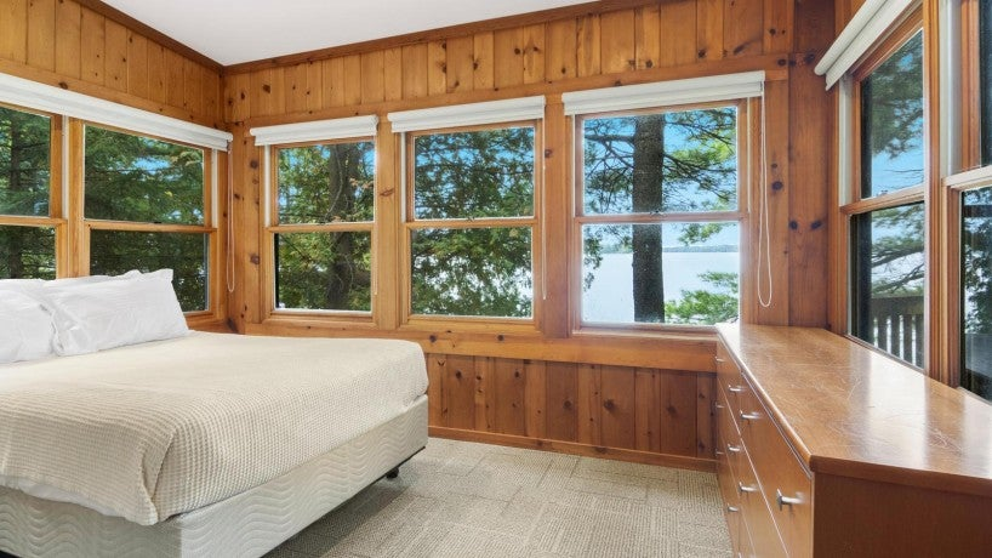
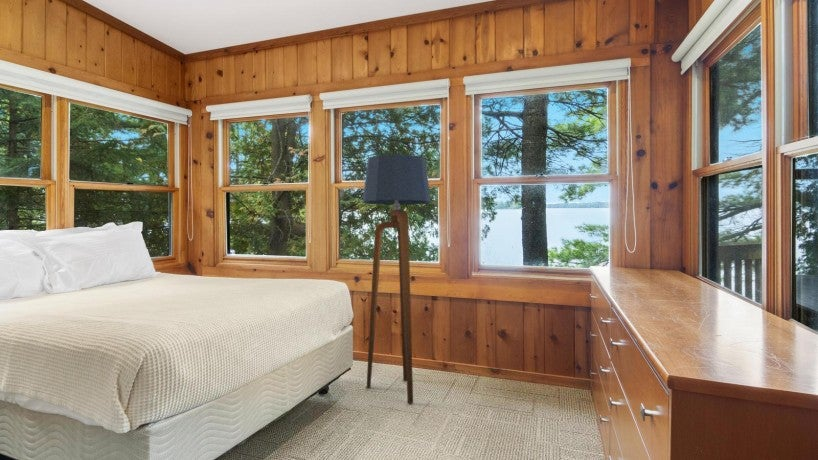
+ floor lamp (399, 275)
